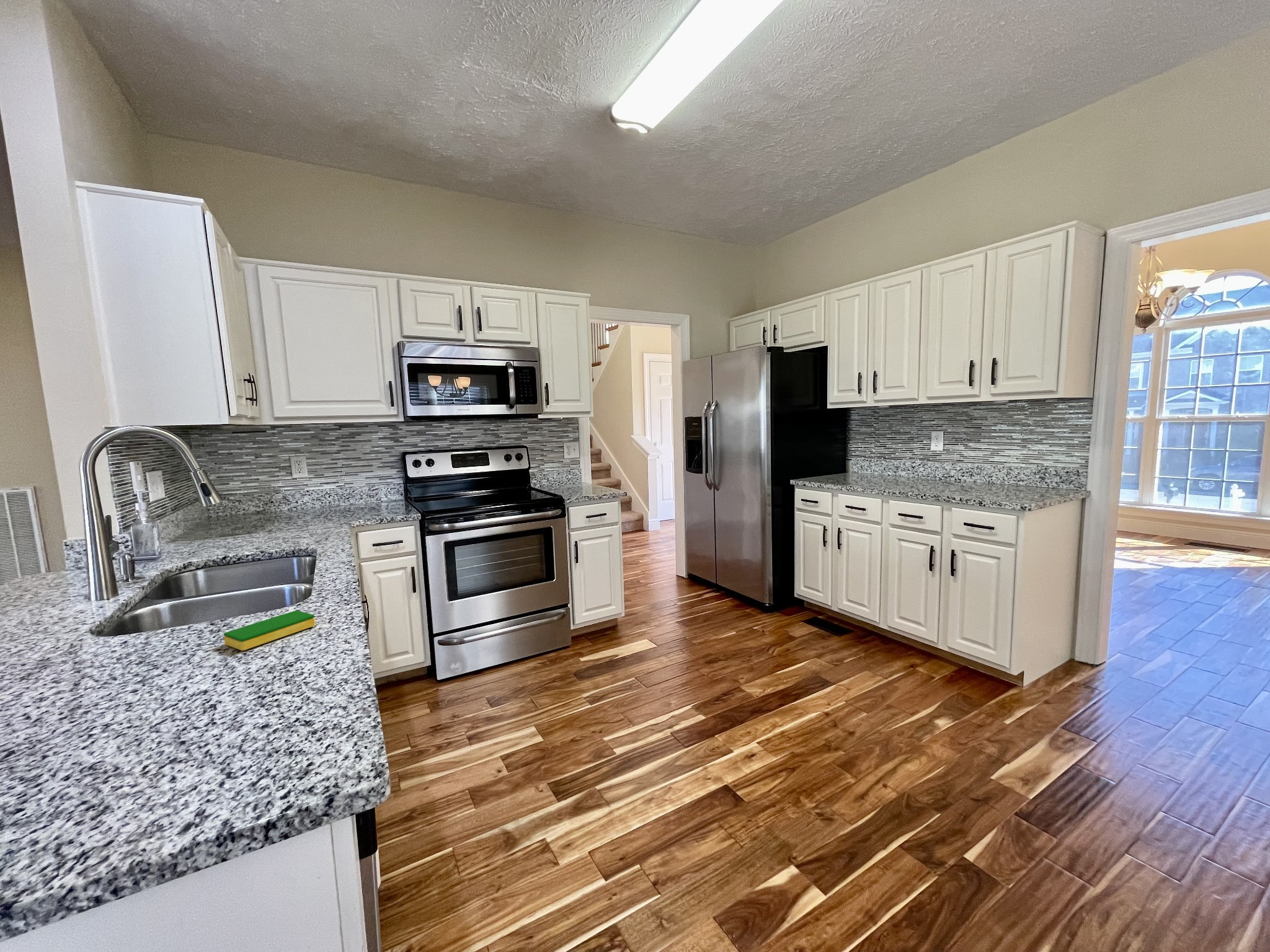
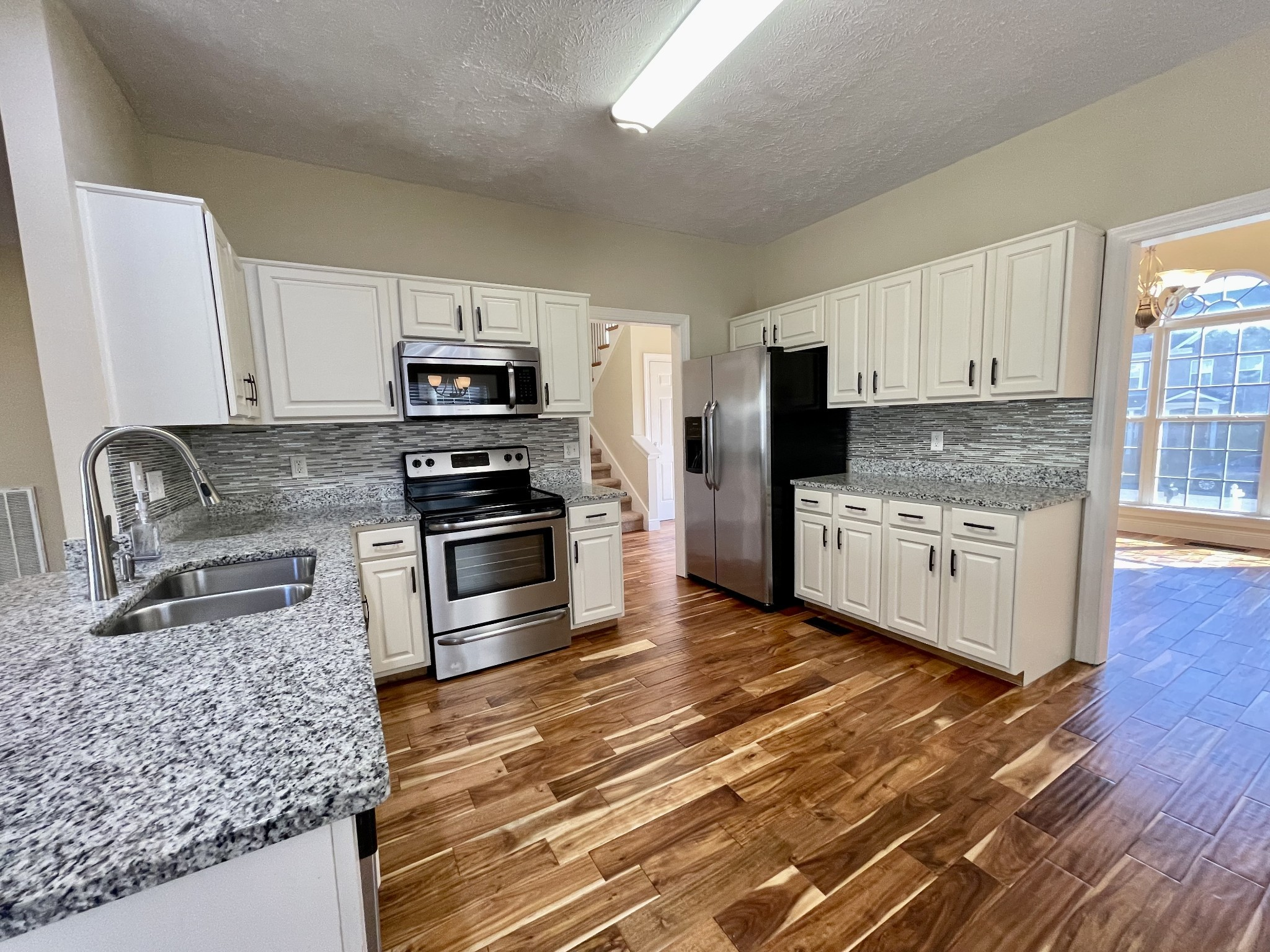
- dish sponge (271, 629)
